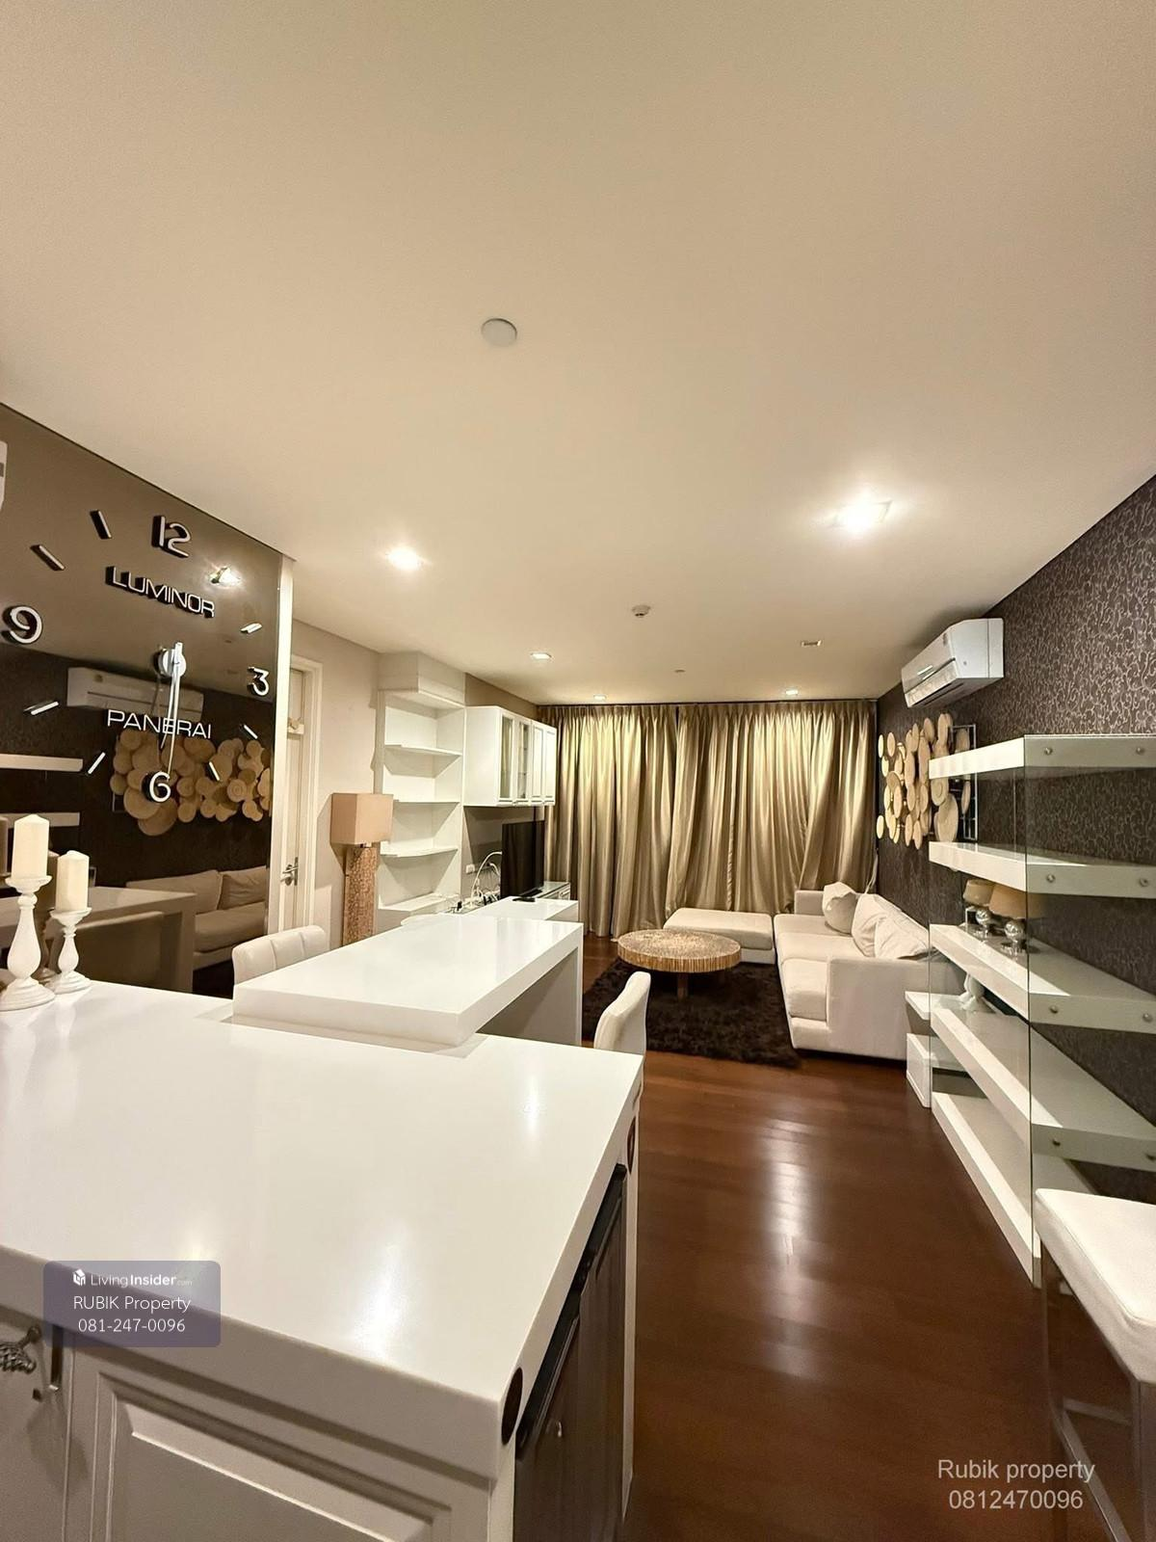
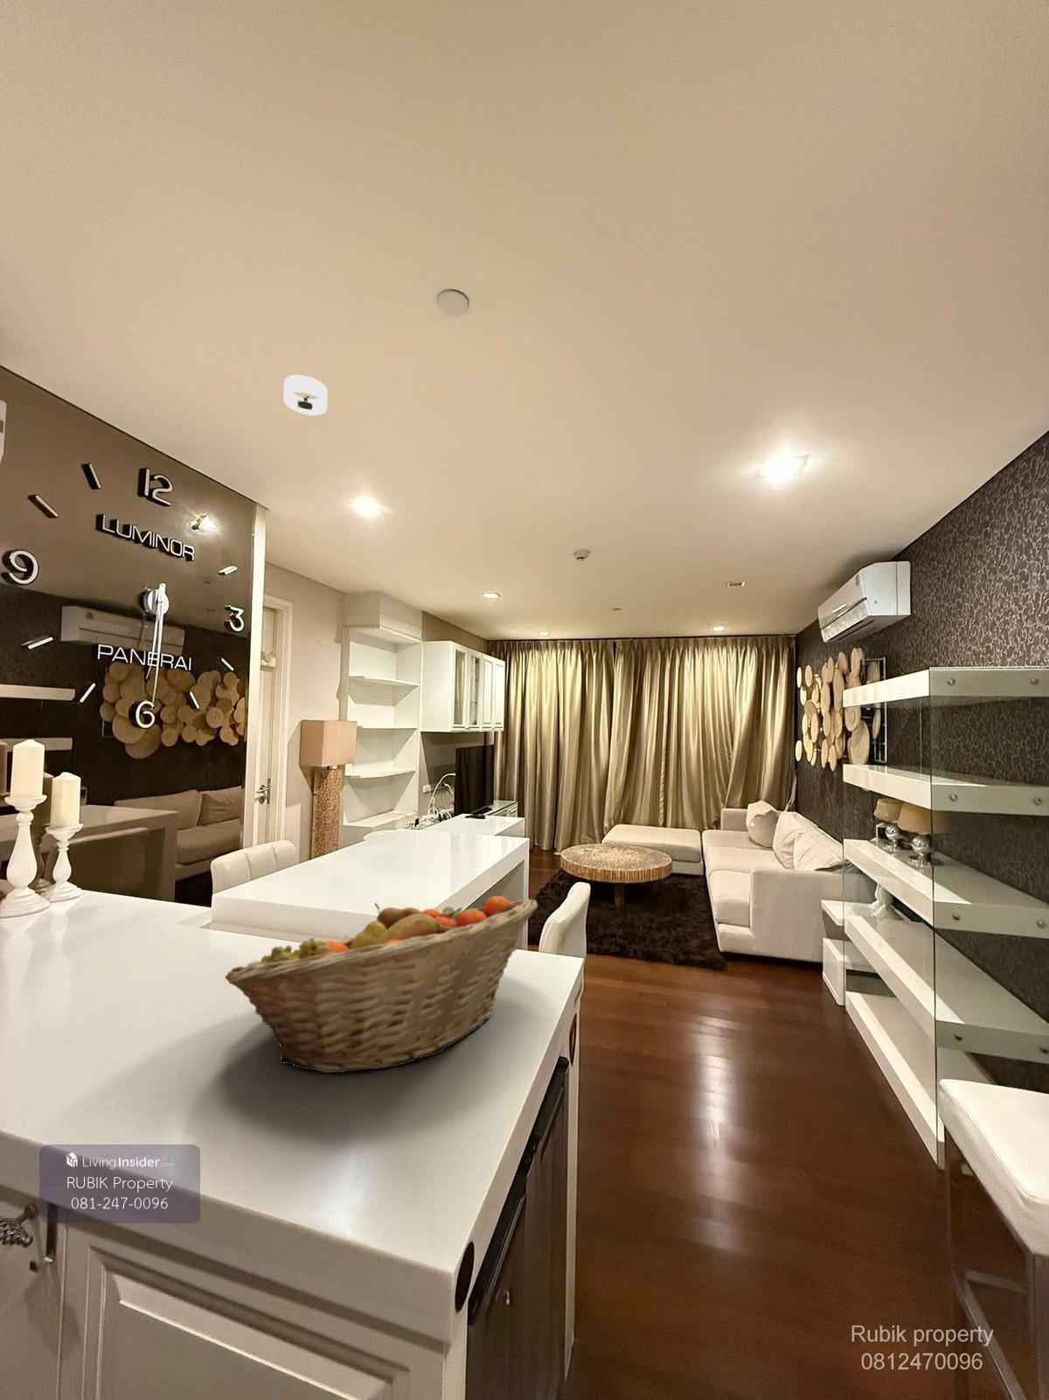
+ fruit basket (396, 960)
+ smoke detector (305, 397)
